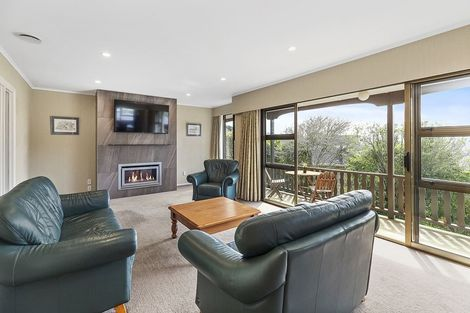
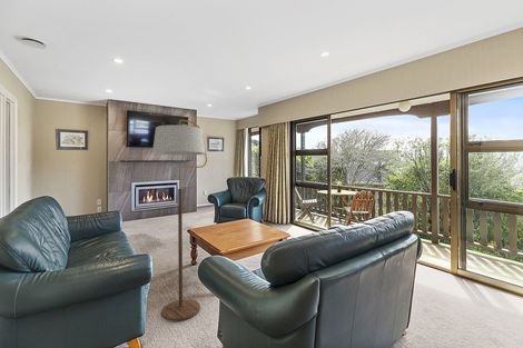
+ floor lamp (181, 213)
